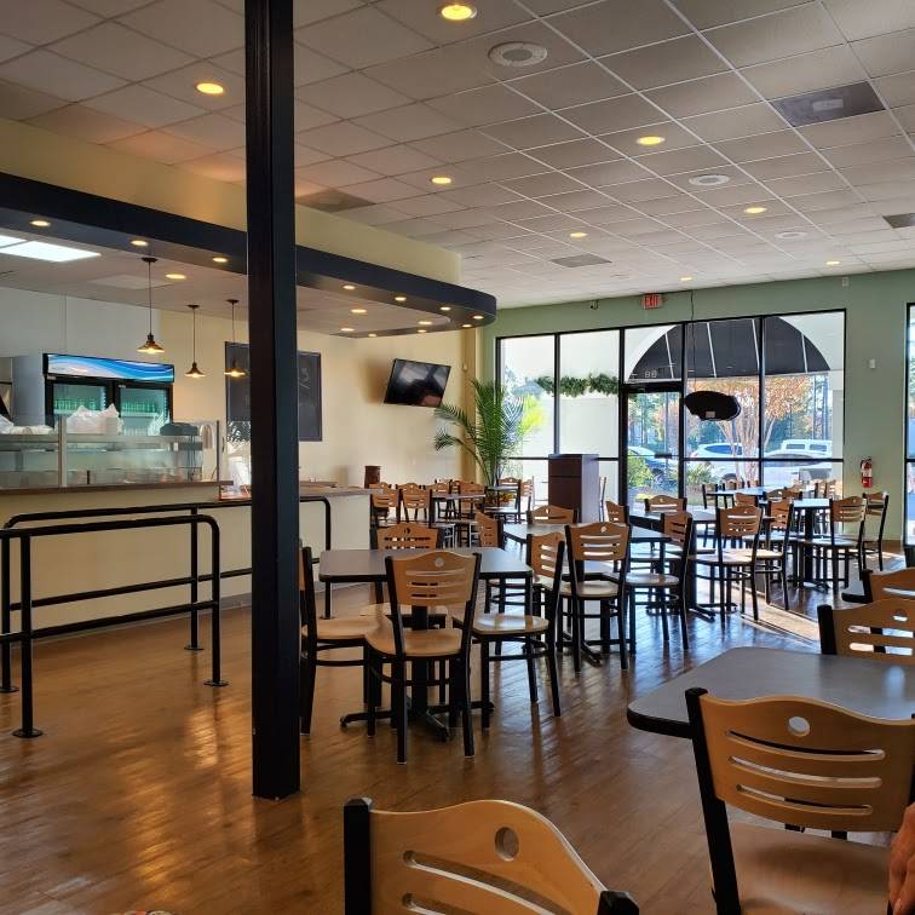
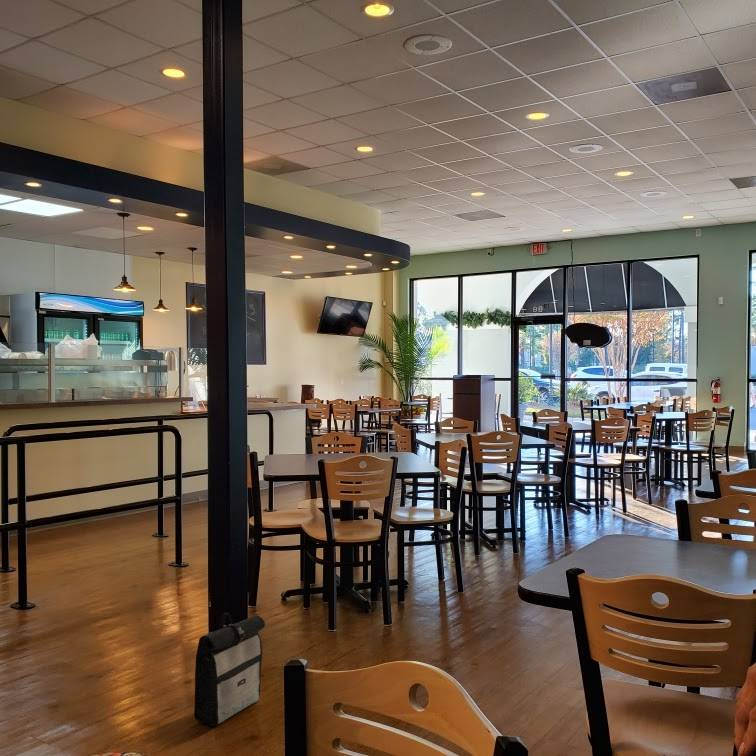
+ backpack (229, 662)
